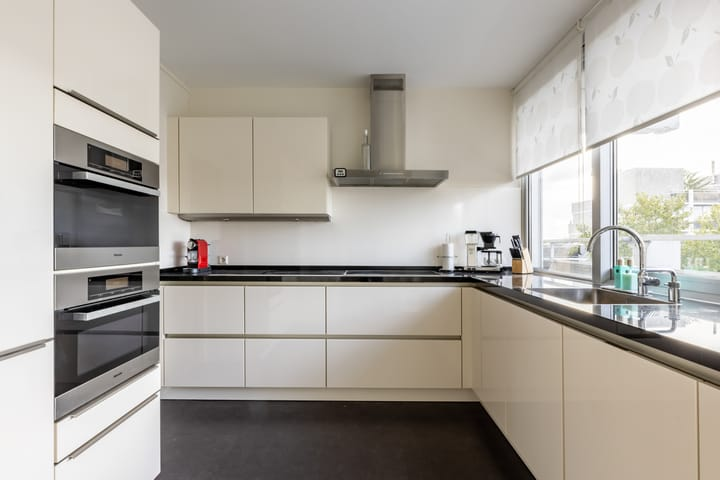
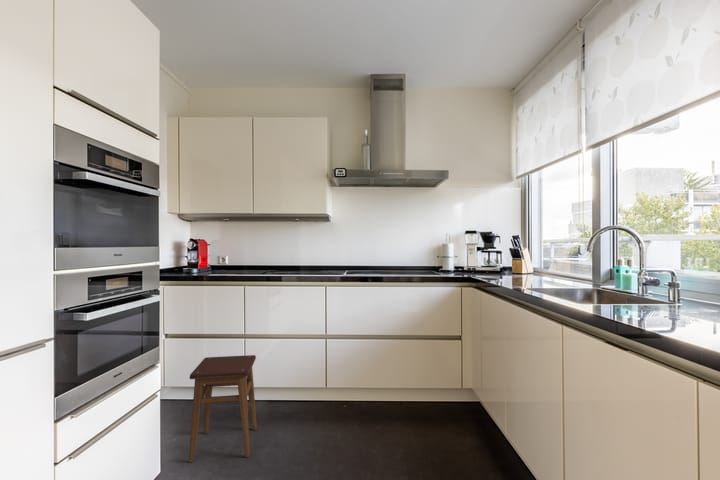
+ stool (225, 402)
